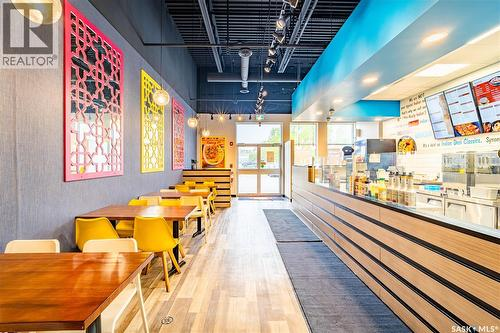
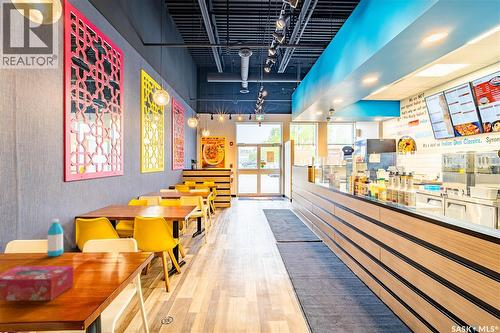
+ water bottle (55, 237)
+ tissue box (33, 282)
